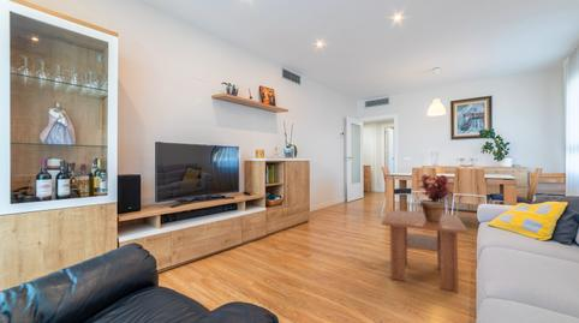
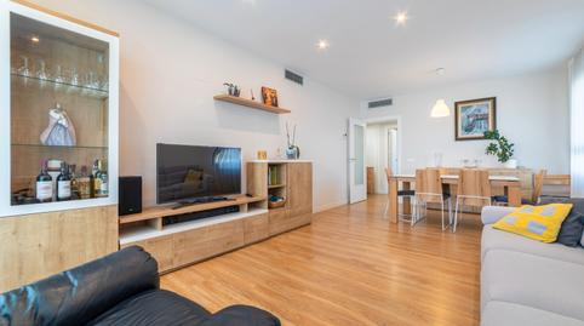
- coffee table (422, 246)
- potted plant (434, 197)
